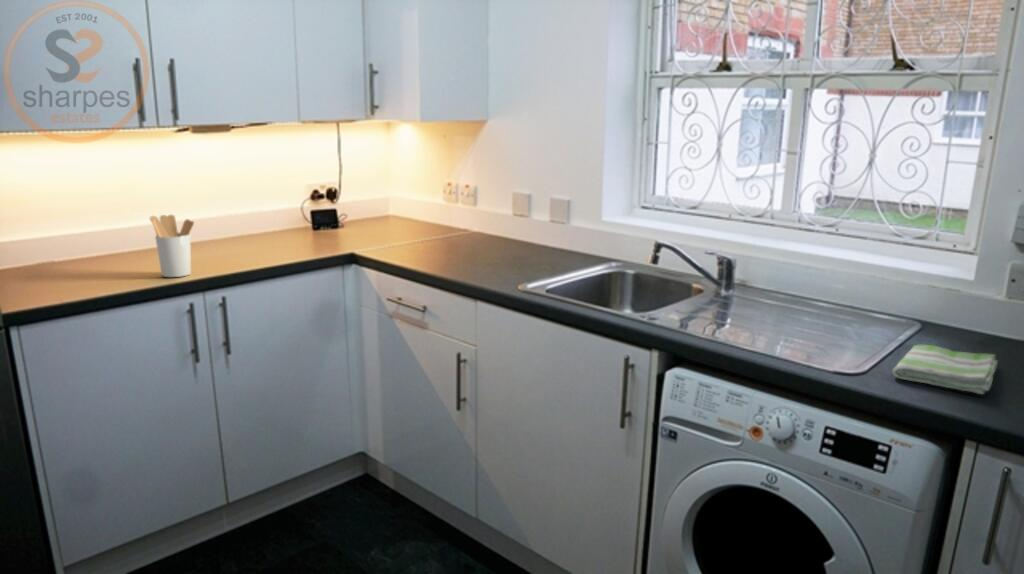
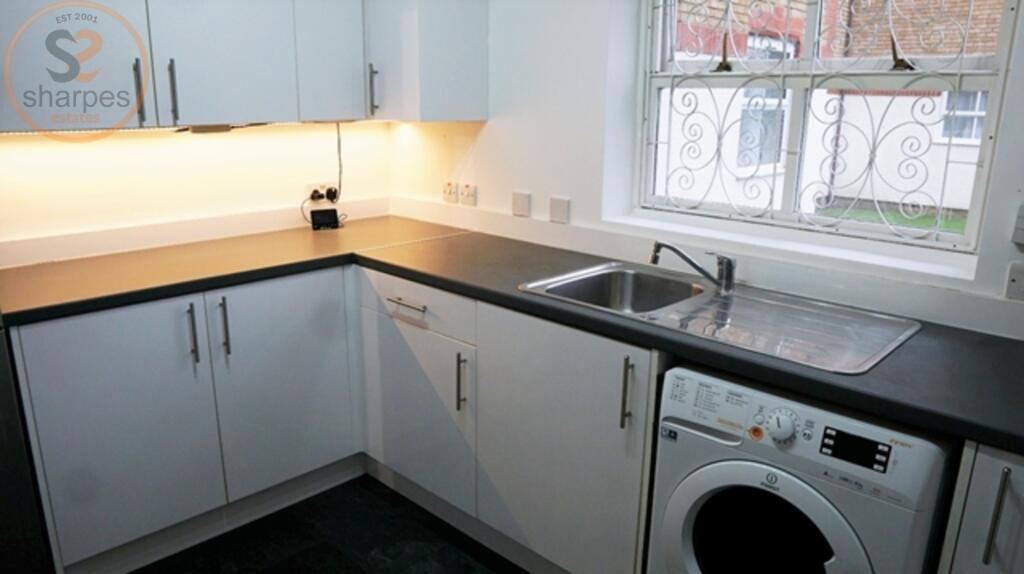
- utensil holder (170, 244)
- dish towel (946, 363)
